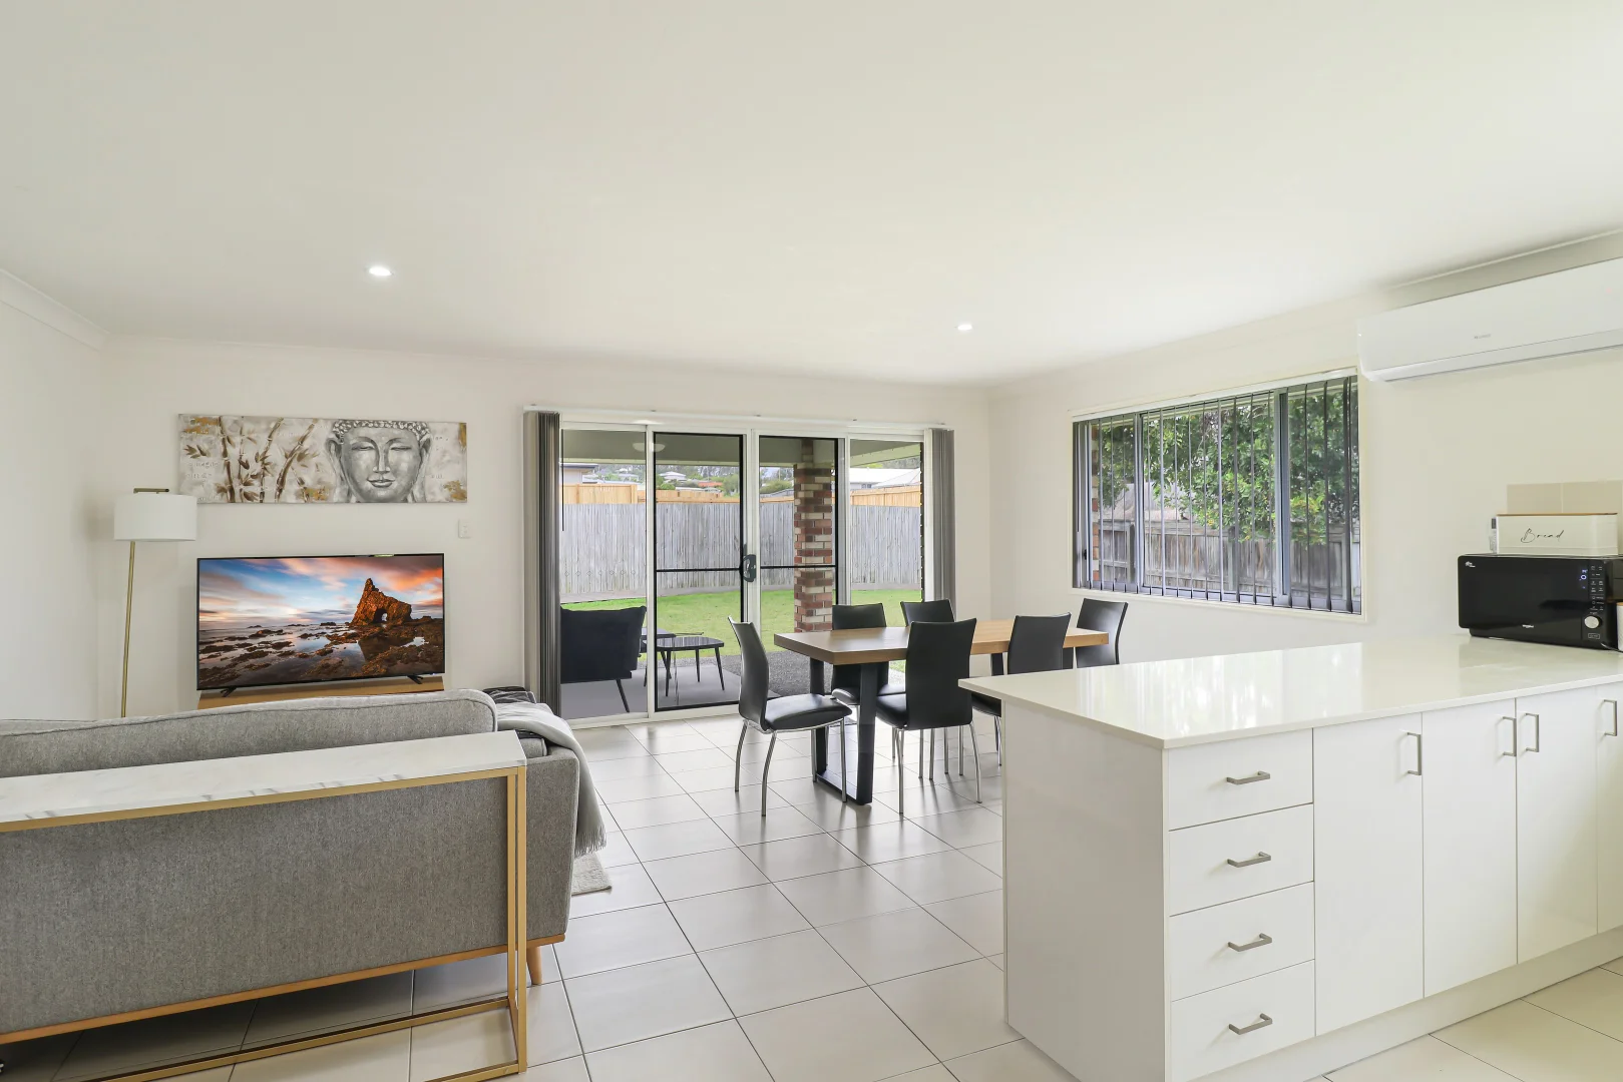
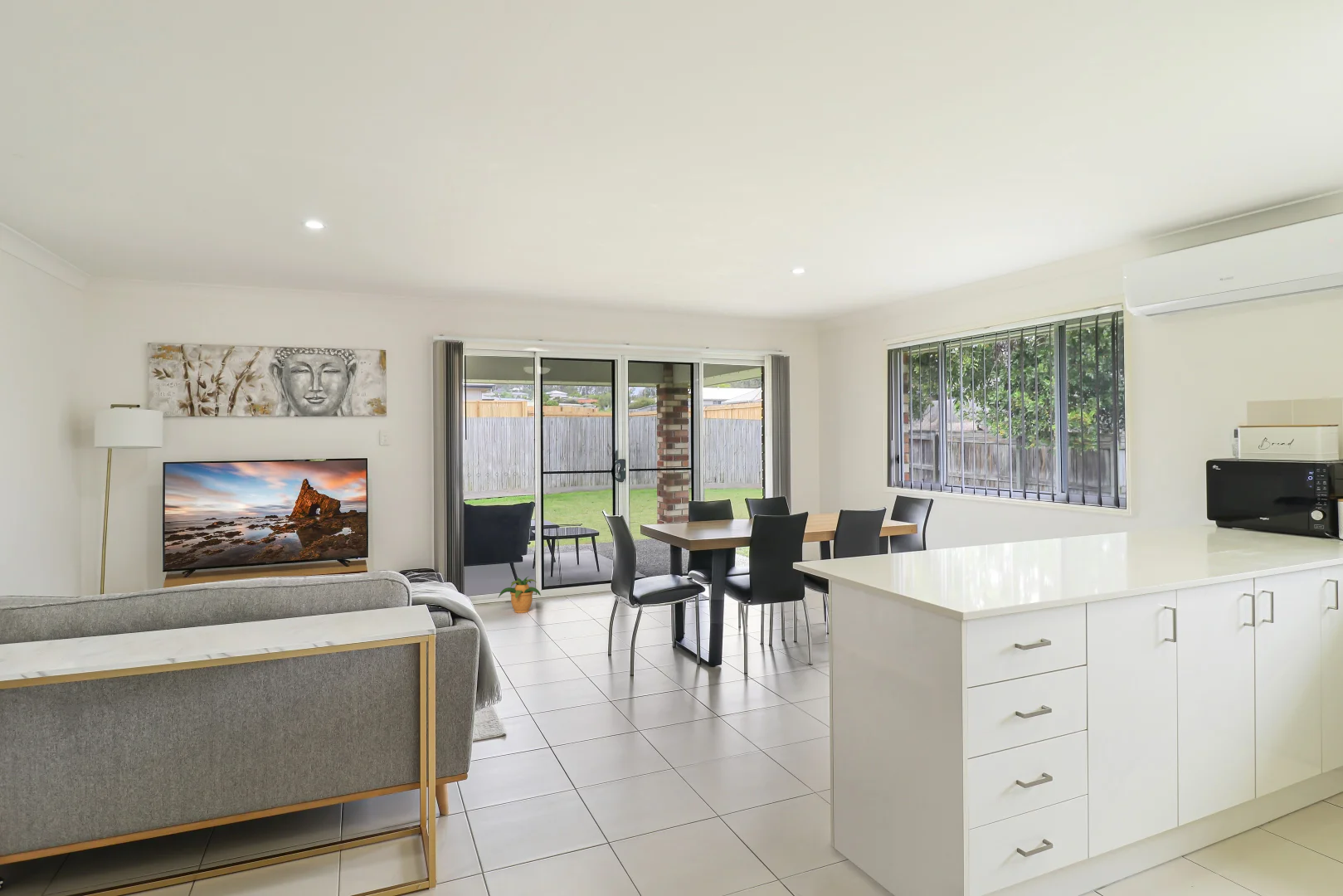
+ potted plant (523, 594)
